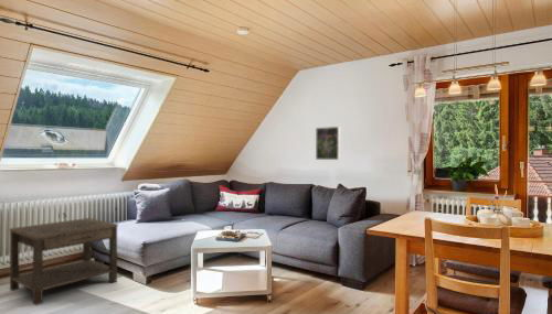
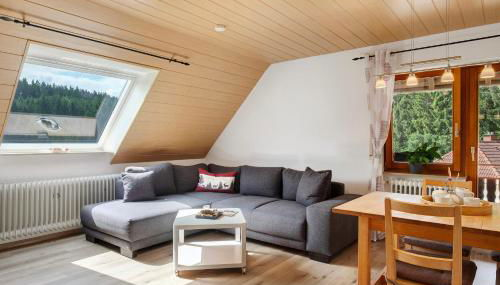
- side table (67, 263)
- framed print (327, 143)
